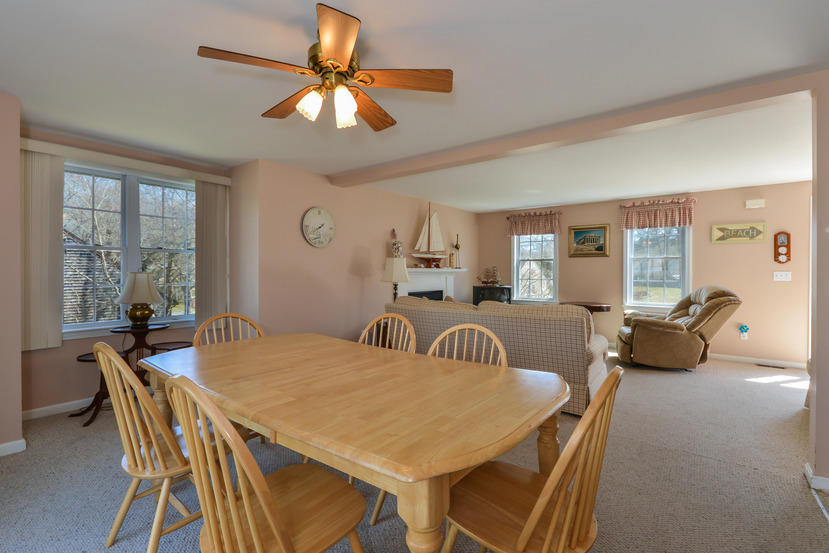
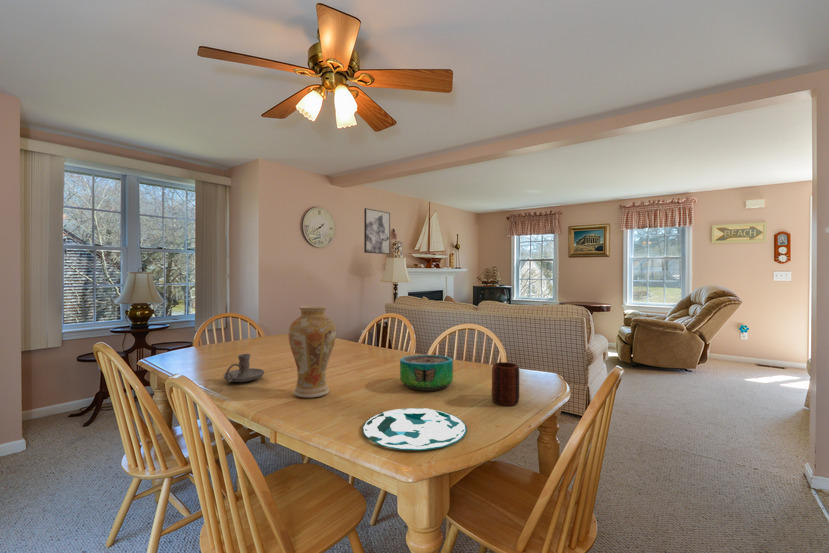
+ plate (414, 422)
+ mug (505, 381)
+ wall art (377, 232)
+ decorative bowl (426, 371)
+ vase (312, 349)
+ candle holder (241, 368)
